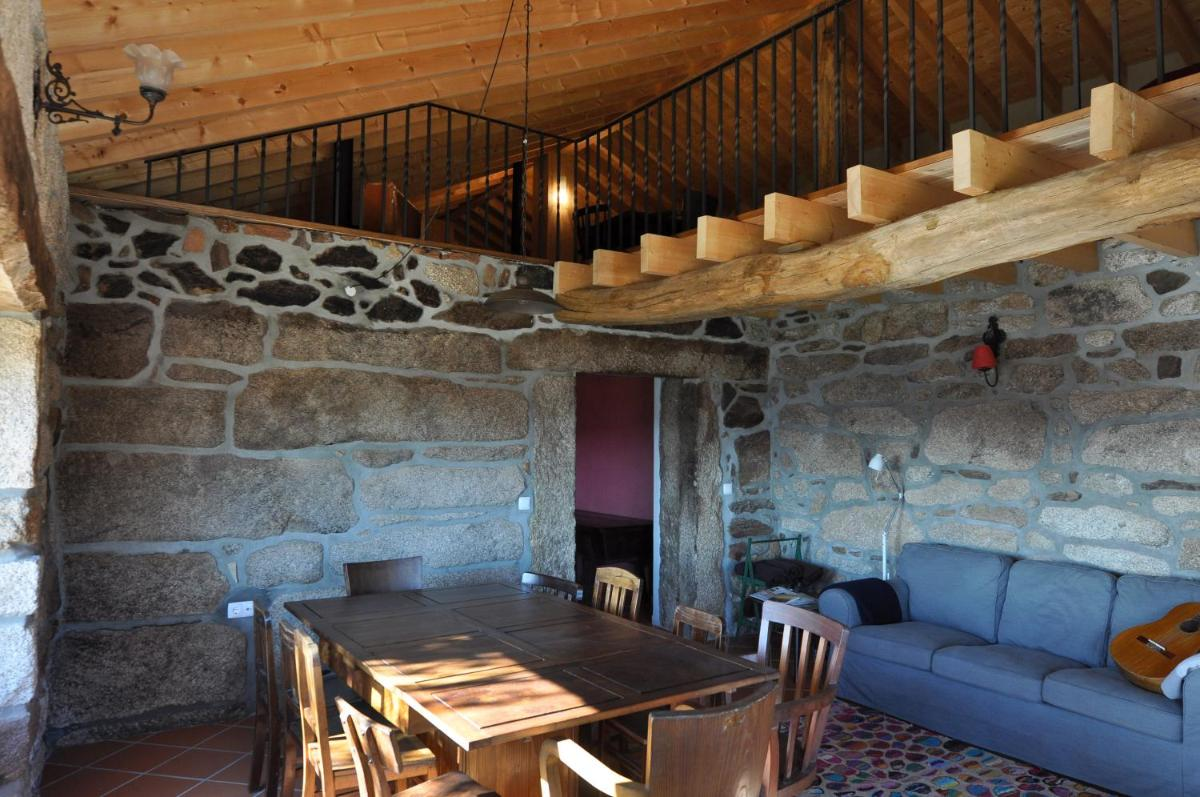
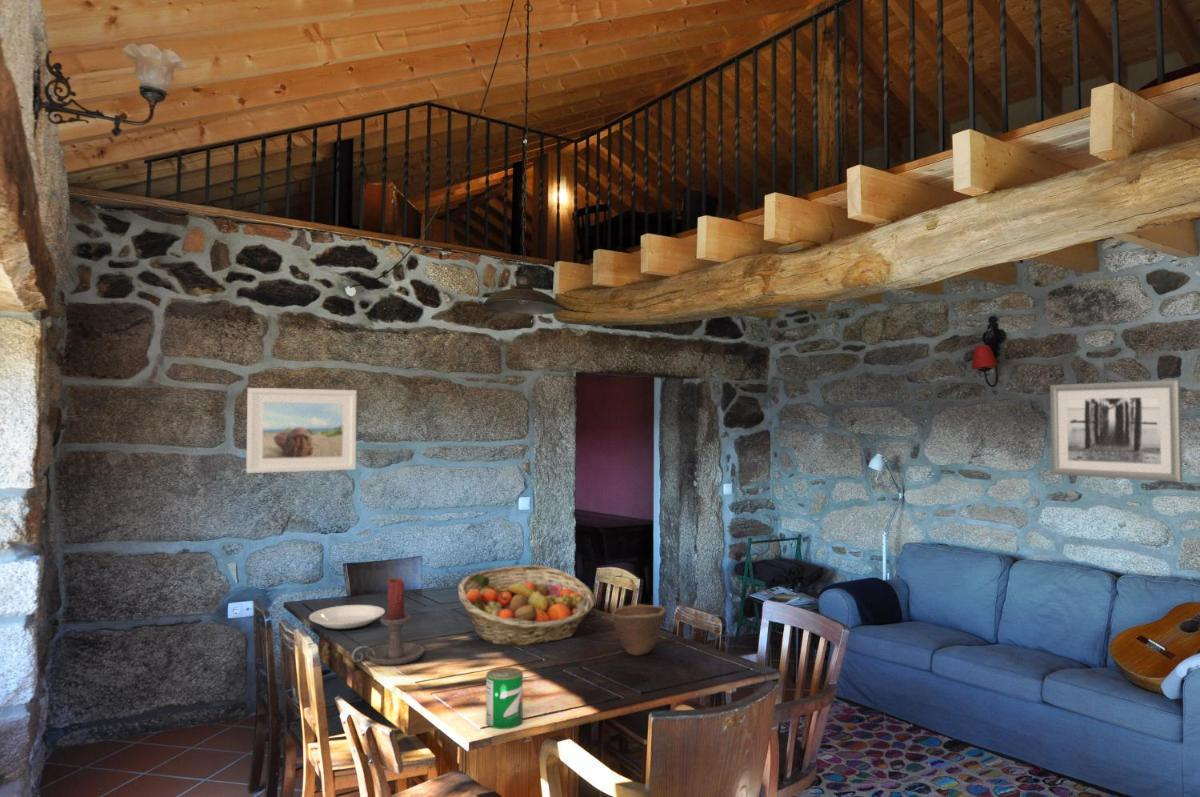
+ fruit basket (526, 603)
+ plate (347, 619)
+ bowl (638, 630)
+ candle holder (387, 619)
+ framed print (303, 430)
+ can (504, 697)
+ wall art (1111, 430)
